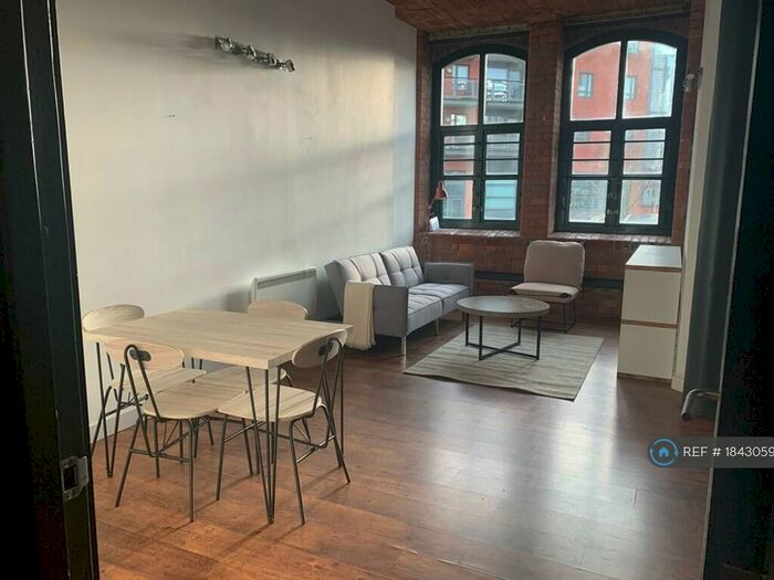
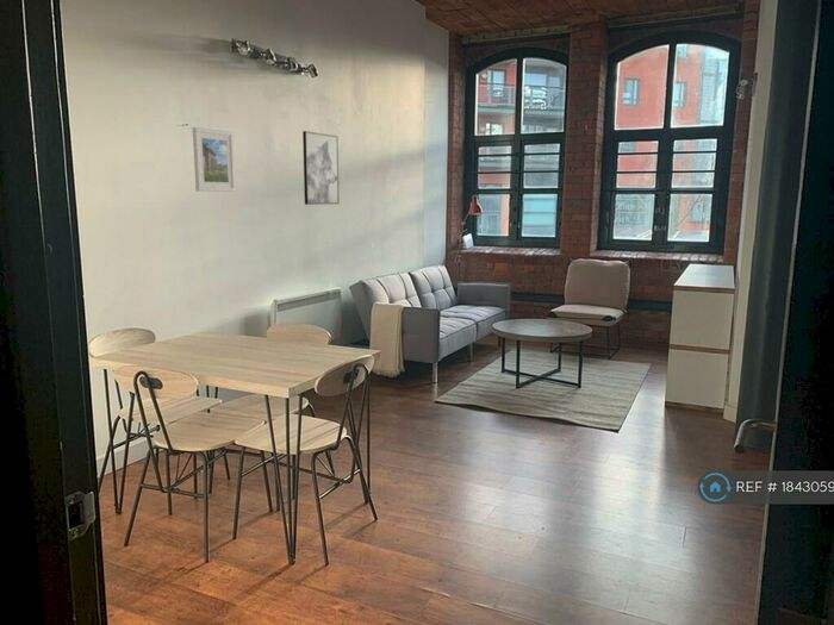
+ wall art (322, 169)
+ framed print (214, 161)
